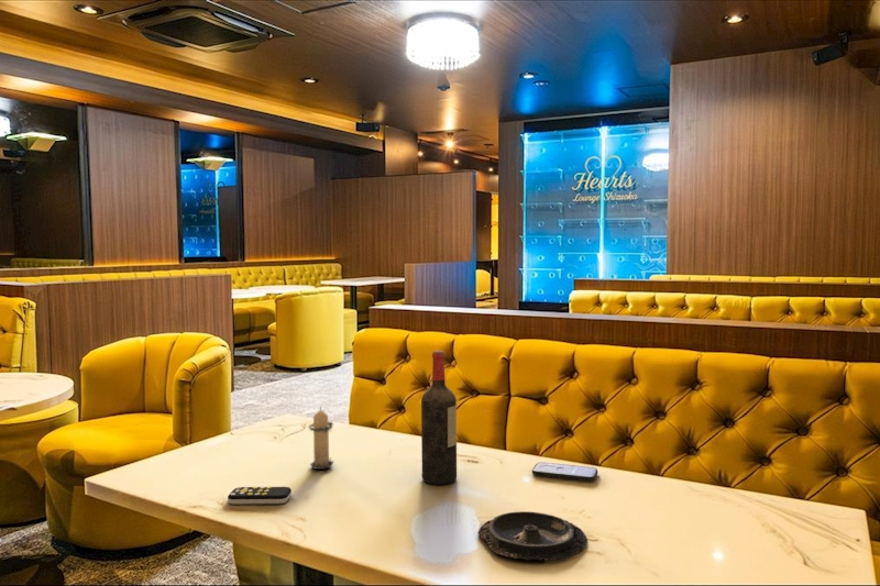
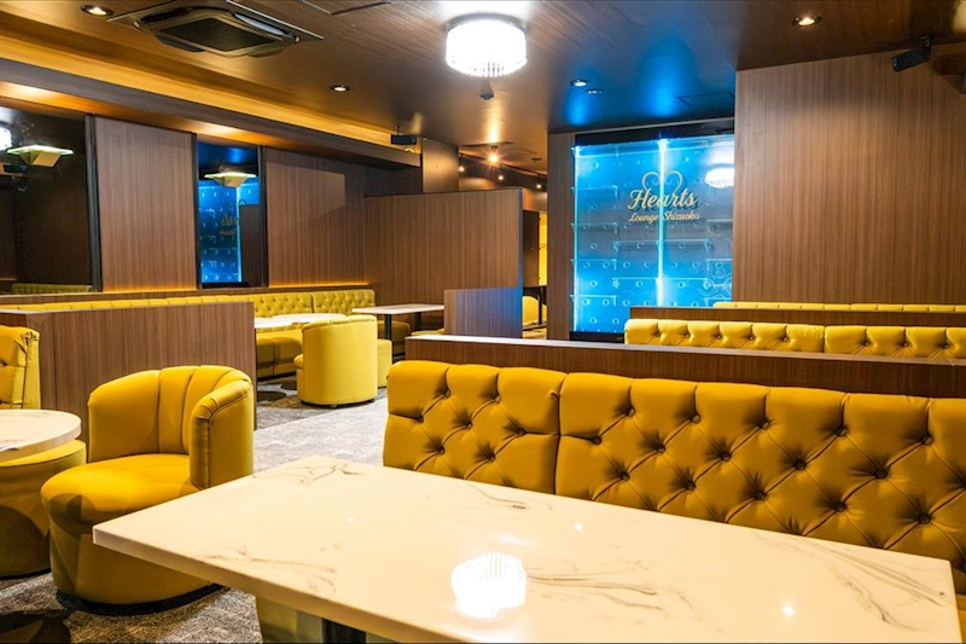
- smartphone (564, 471)
- wine bottle (438, 416)
- ashtray (532, 520)
- remote control (260, 495)
- candle (320, 436)
